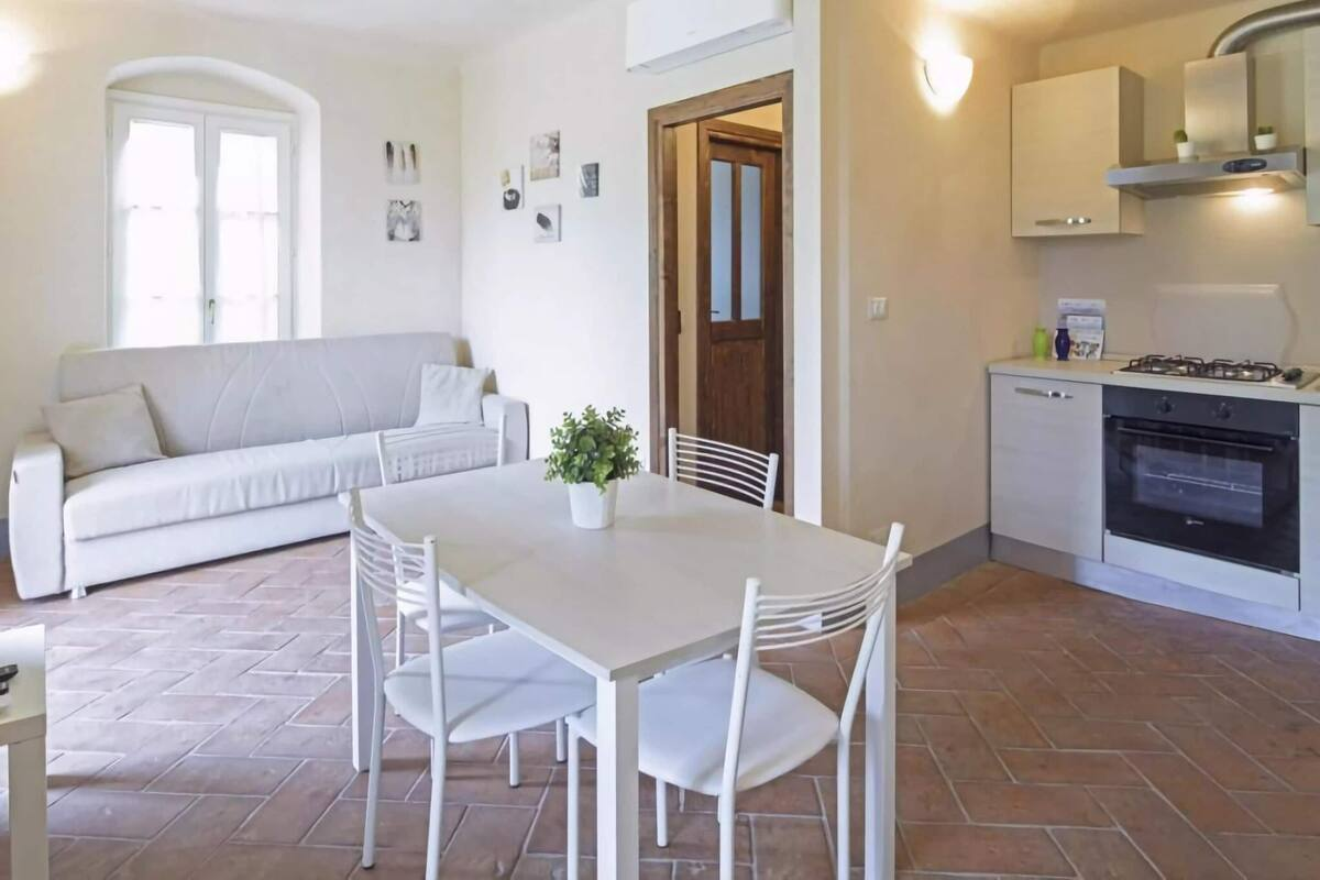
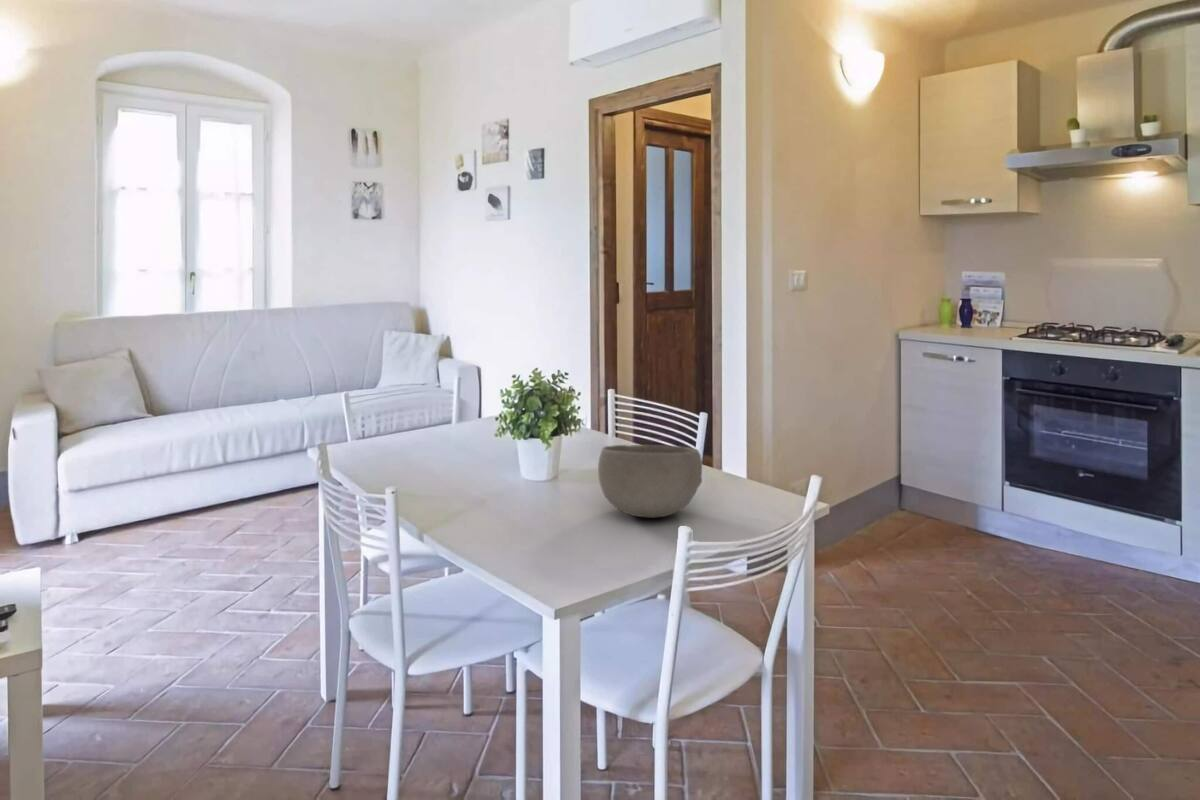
+ bowl (650, 481)
